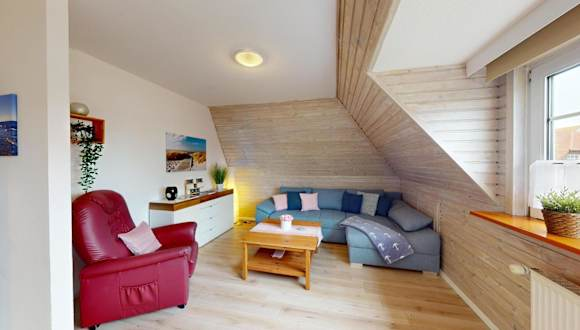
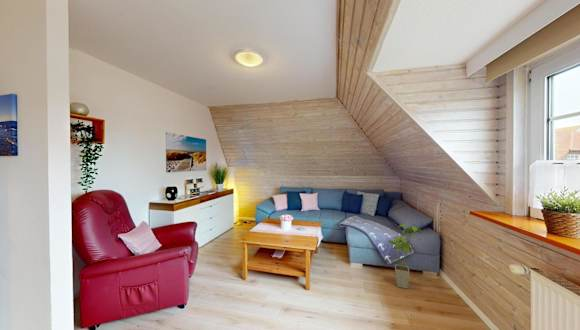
+ house plant (405, 255)
